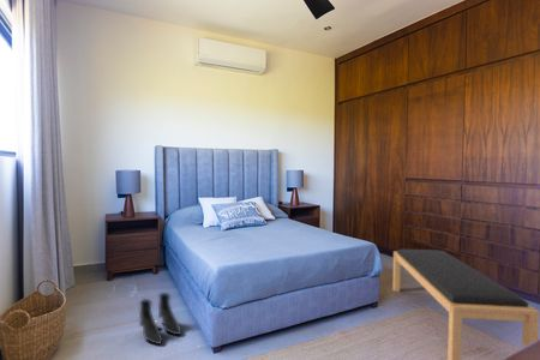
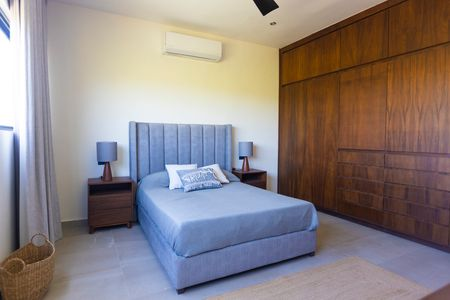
- bench (445, 294)
- boots (160, 314)
